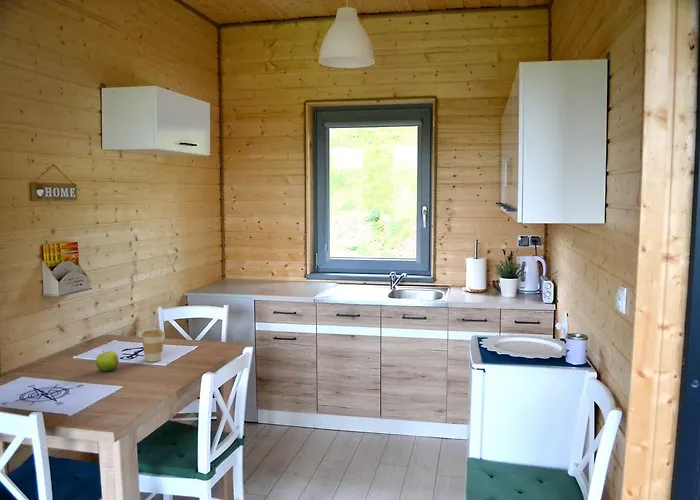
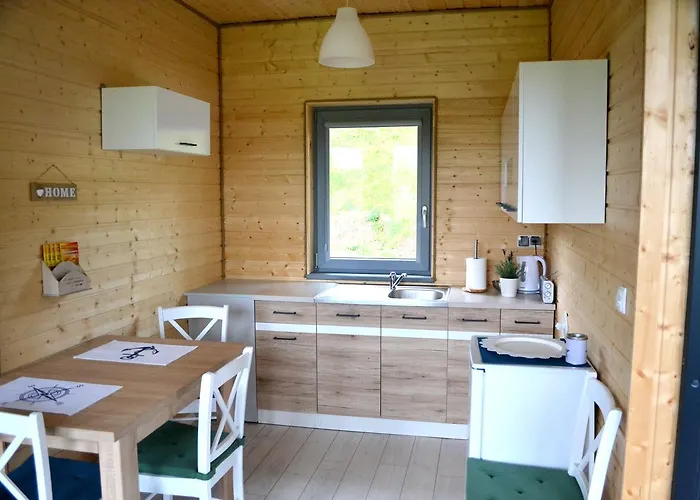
- coffee cup (153, 344)
- fruit (107, 360)
